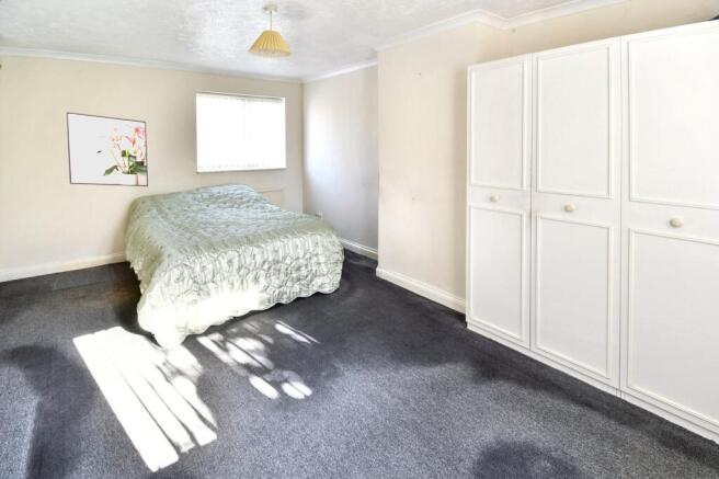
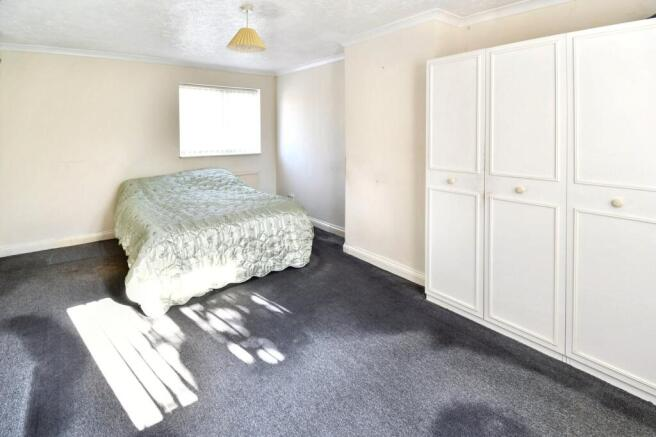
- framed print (109, 151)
